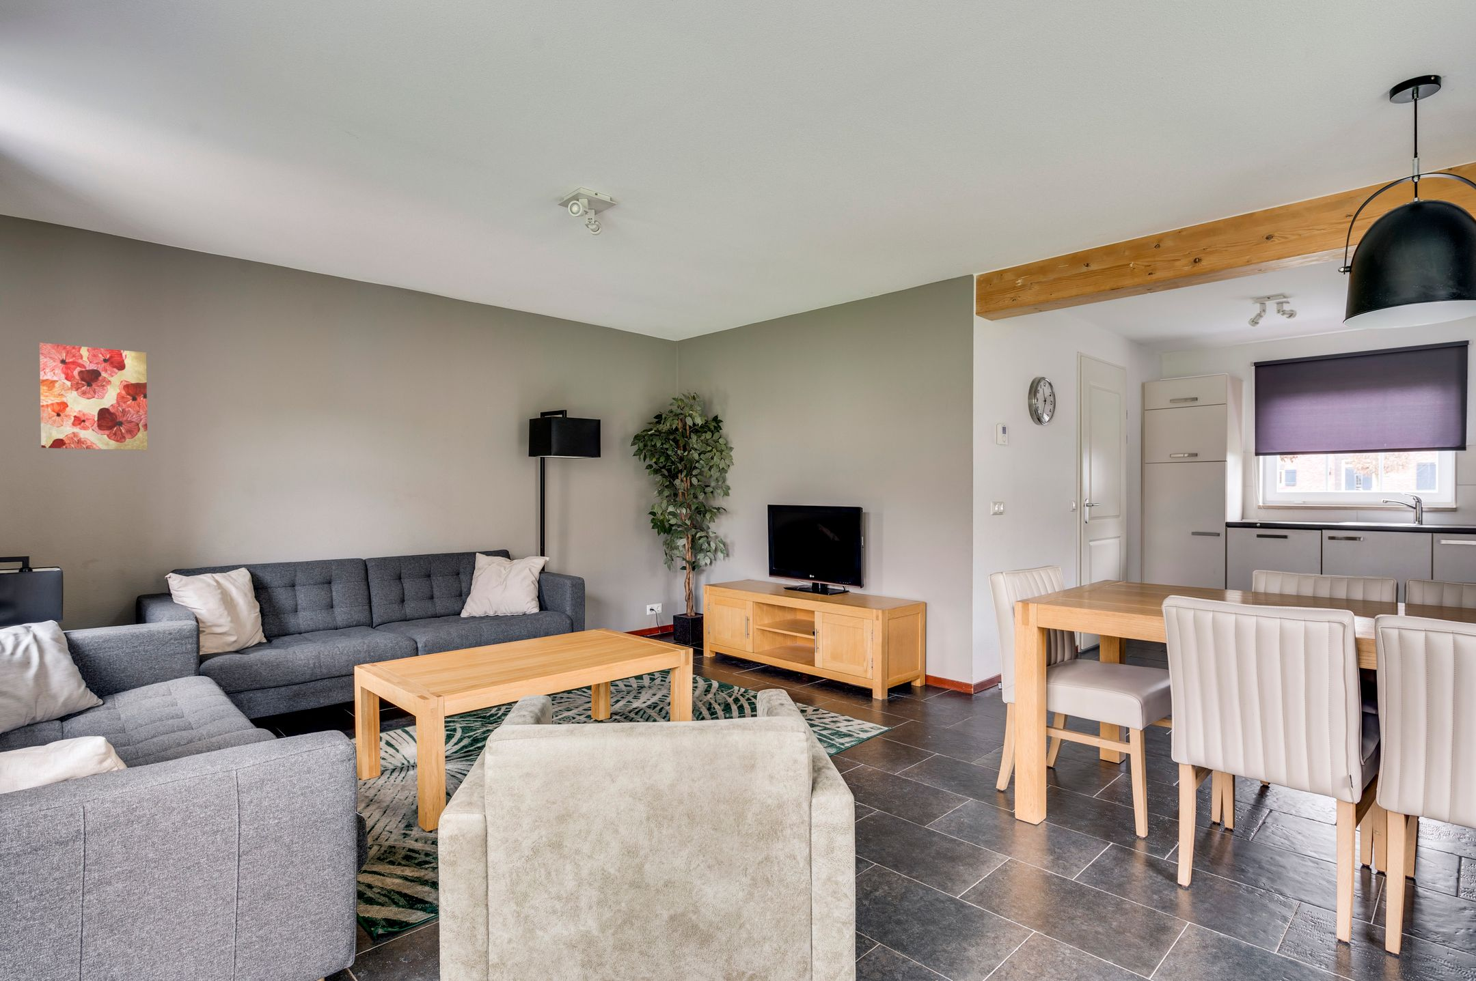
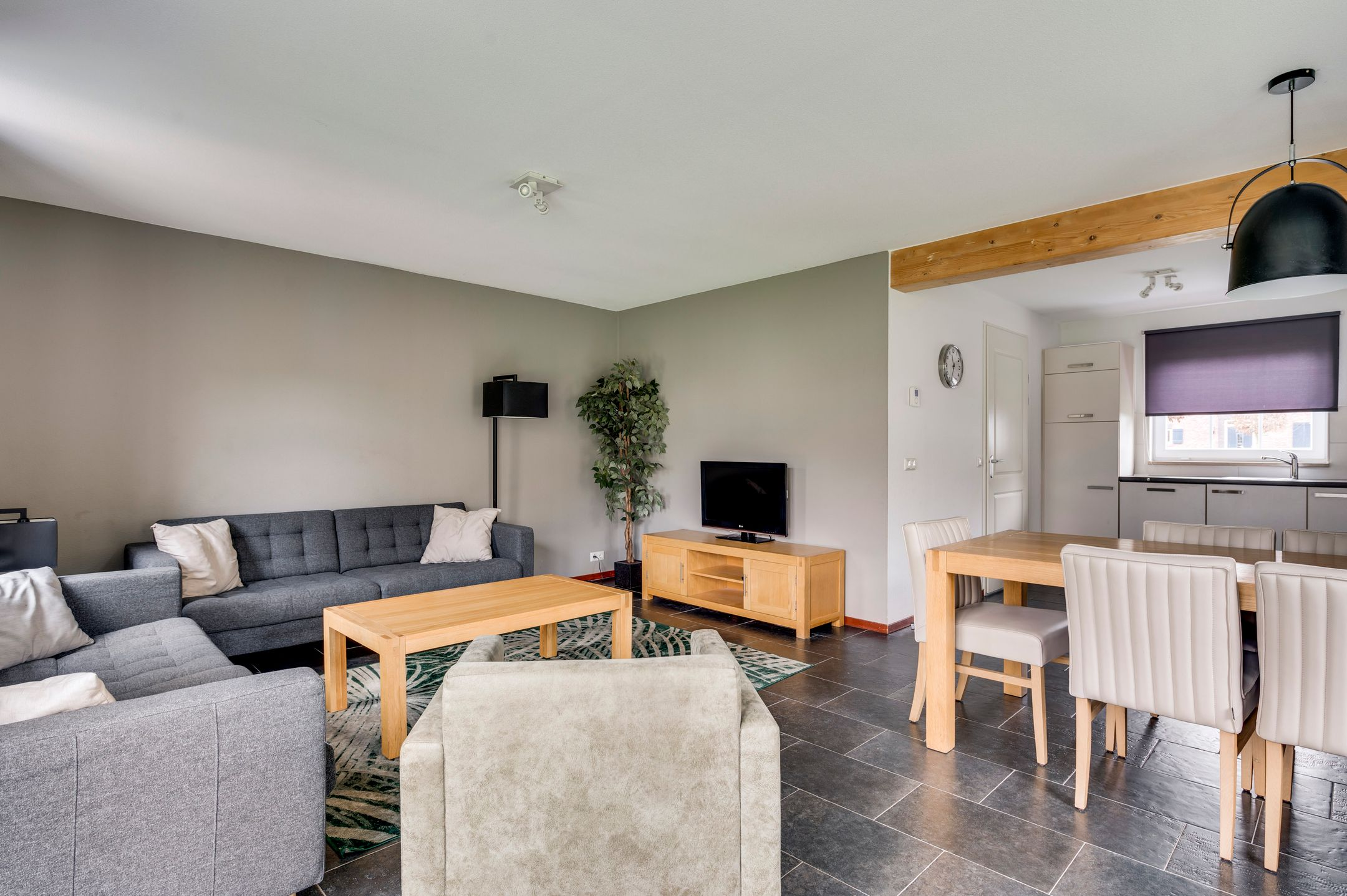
- wall art (95, 399)
